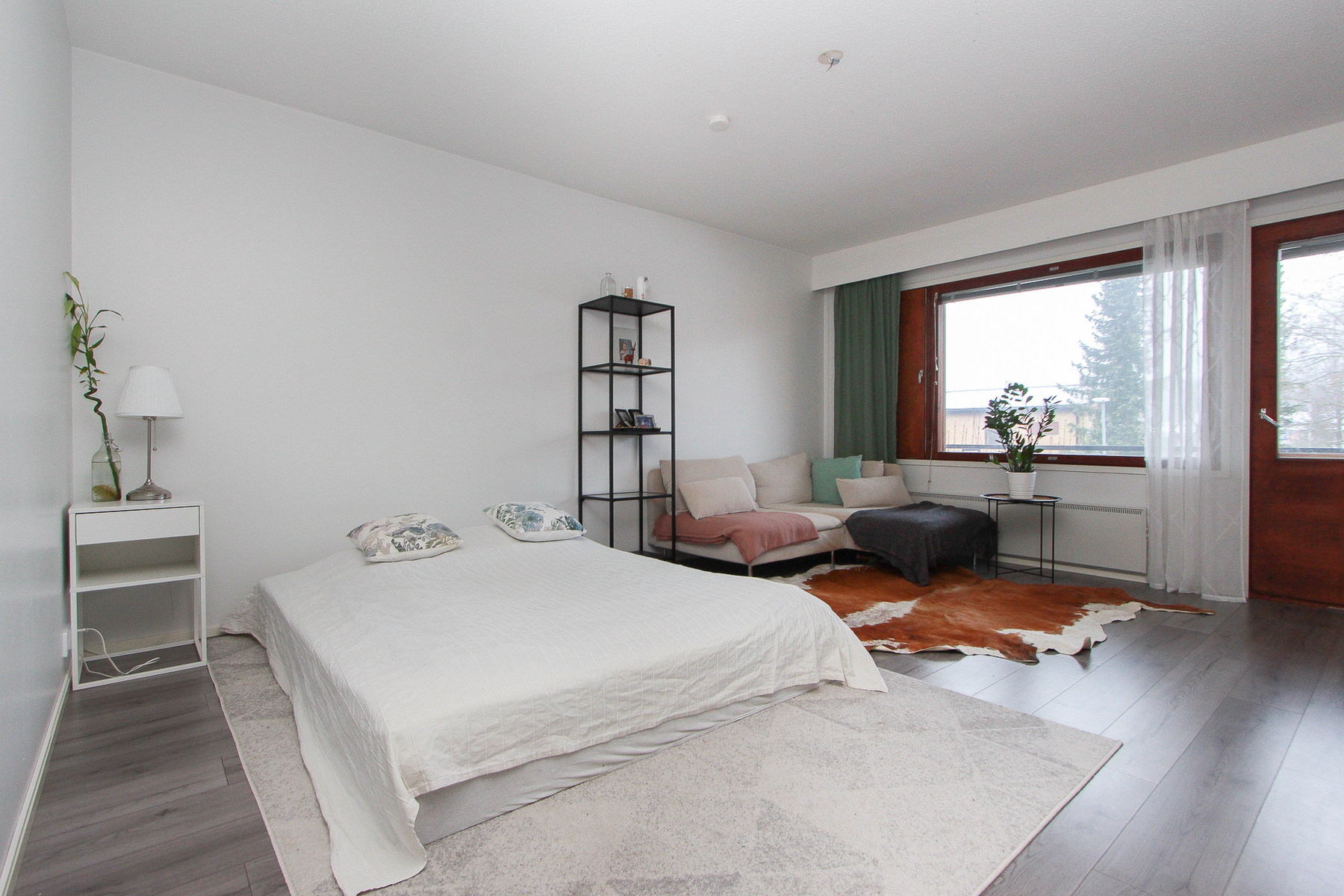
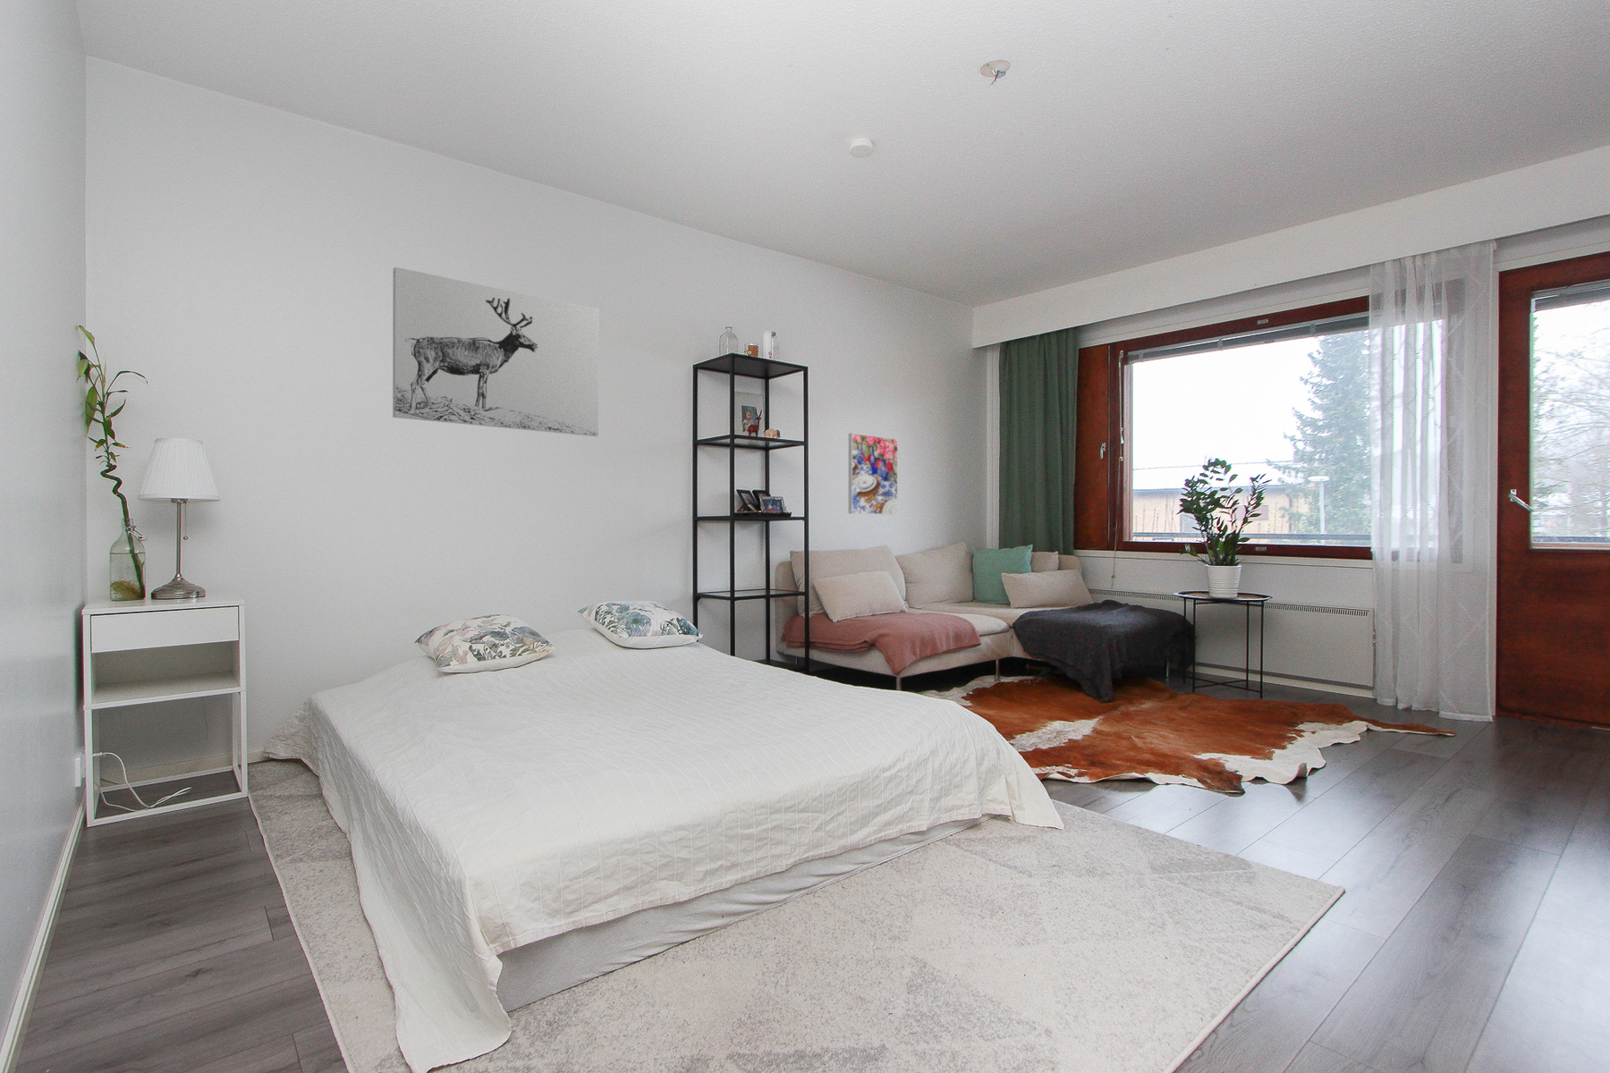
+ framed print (873, 474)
+ wall art (503, 358)
